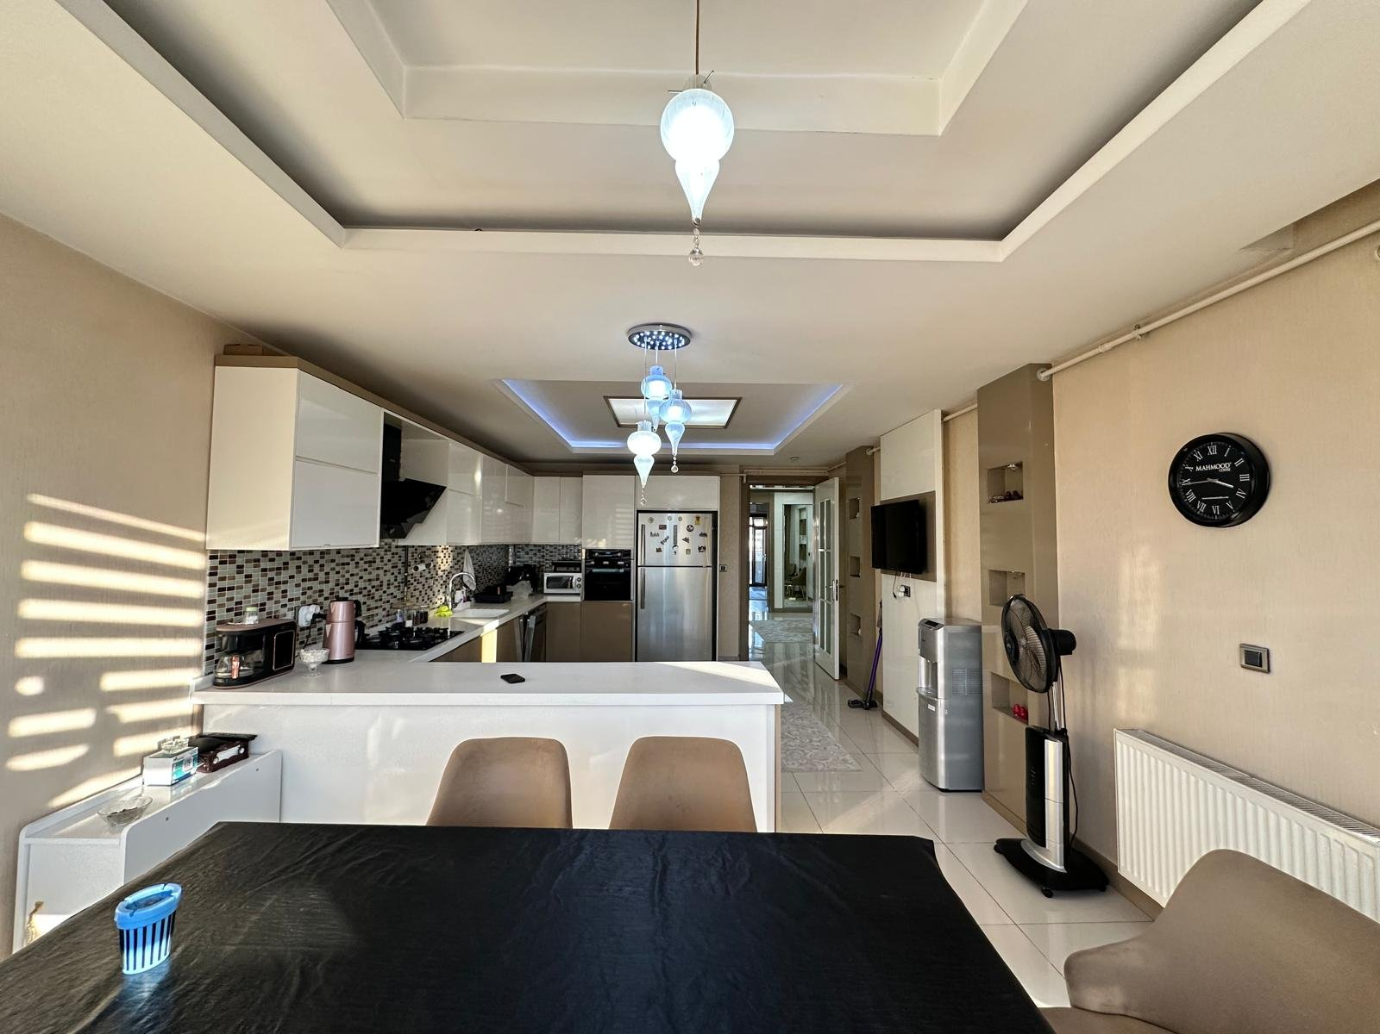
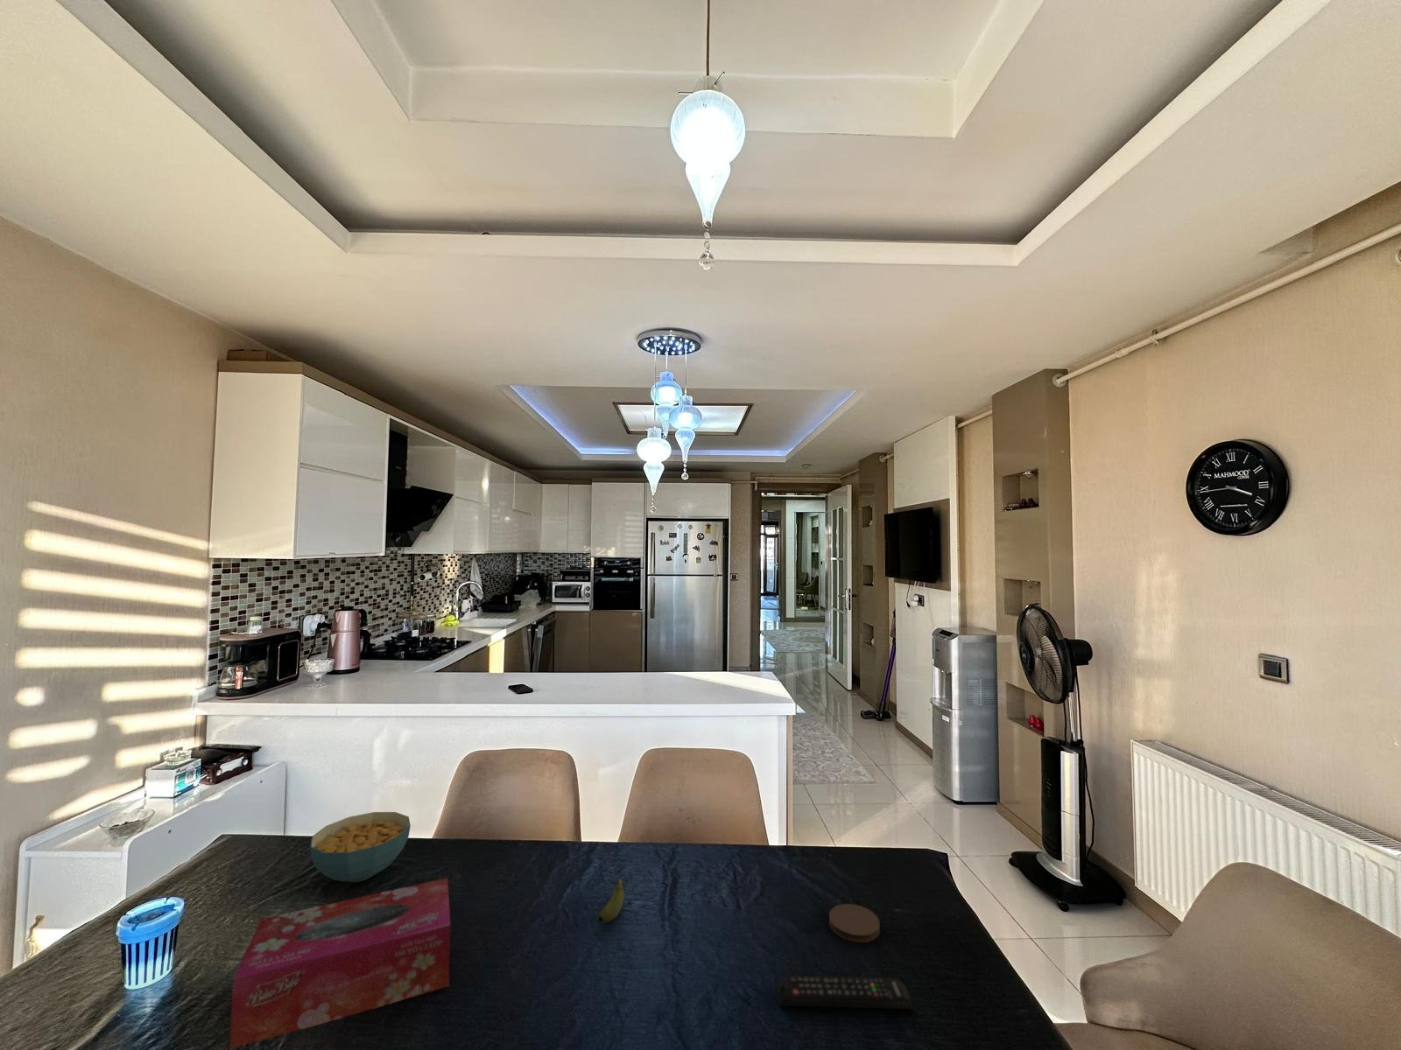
+ cereal bowl (361, 853)
+ banana (612, 906)
+ tissue box (354, 952)
+ remote control (844, 993)
+ coaster (854, 922)
